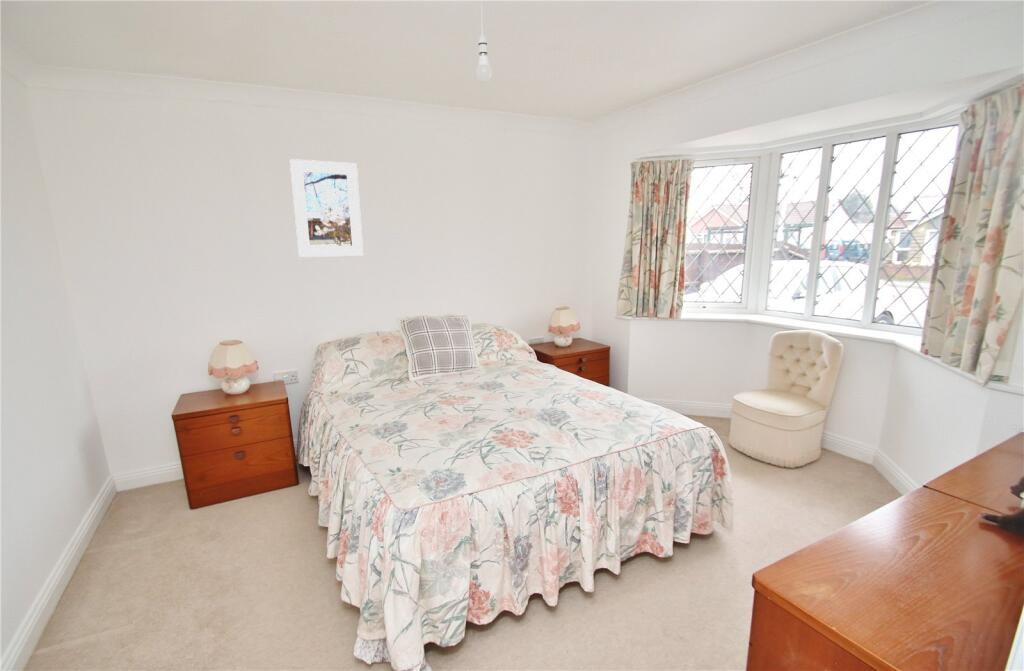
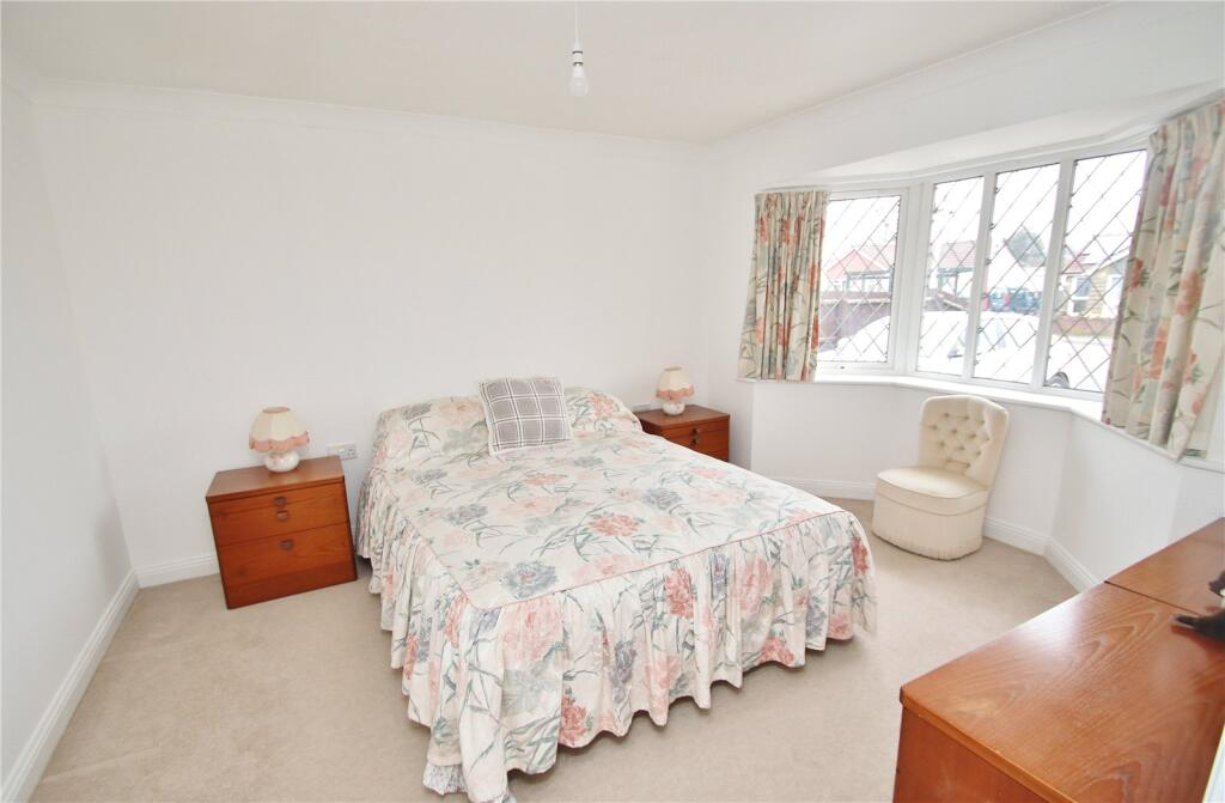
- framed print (328, 209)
